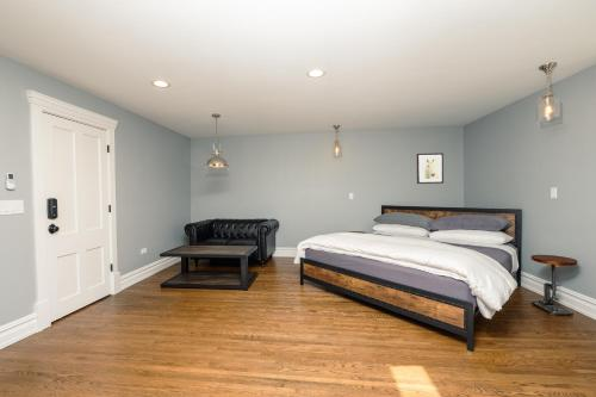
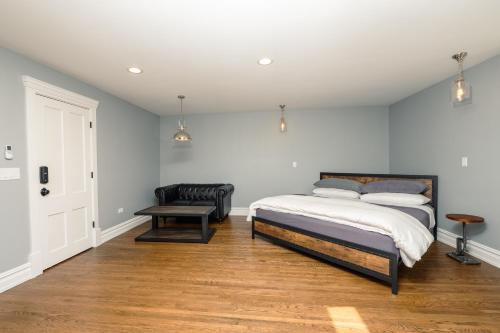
- wall art (429, 168)
